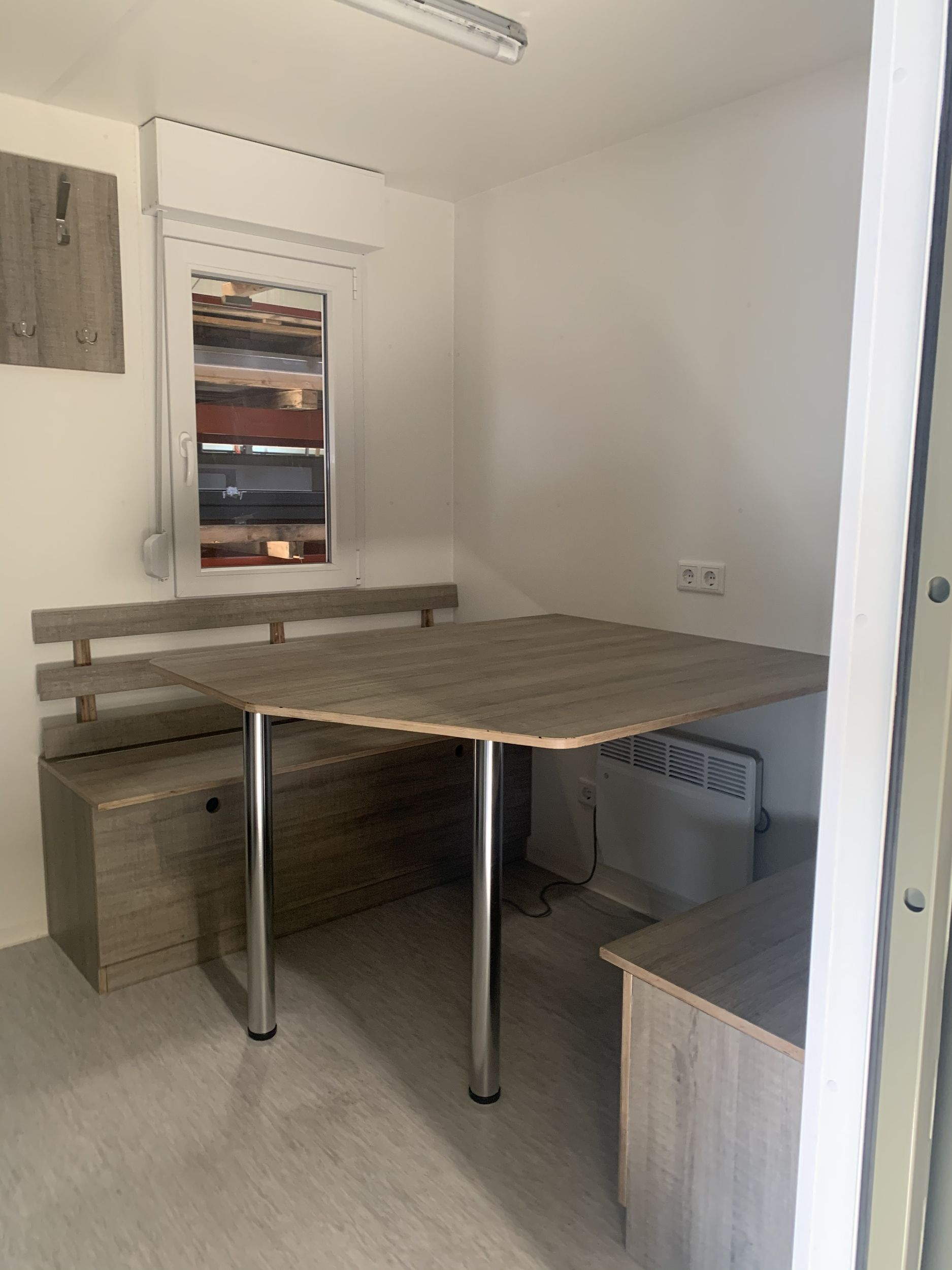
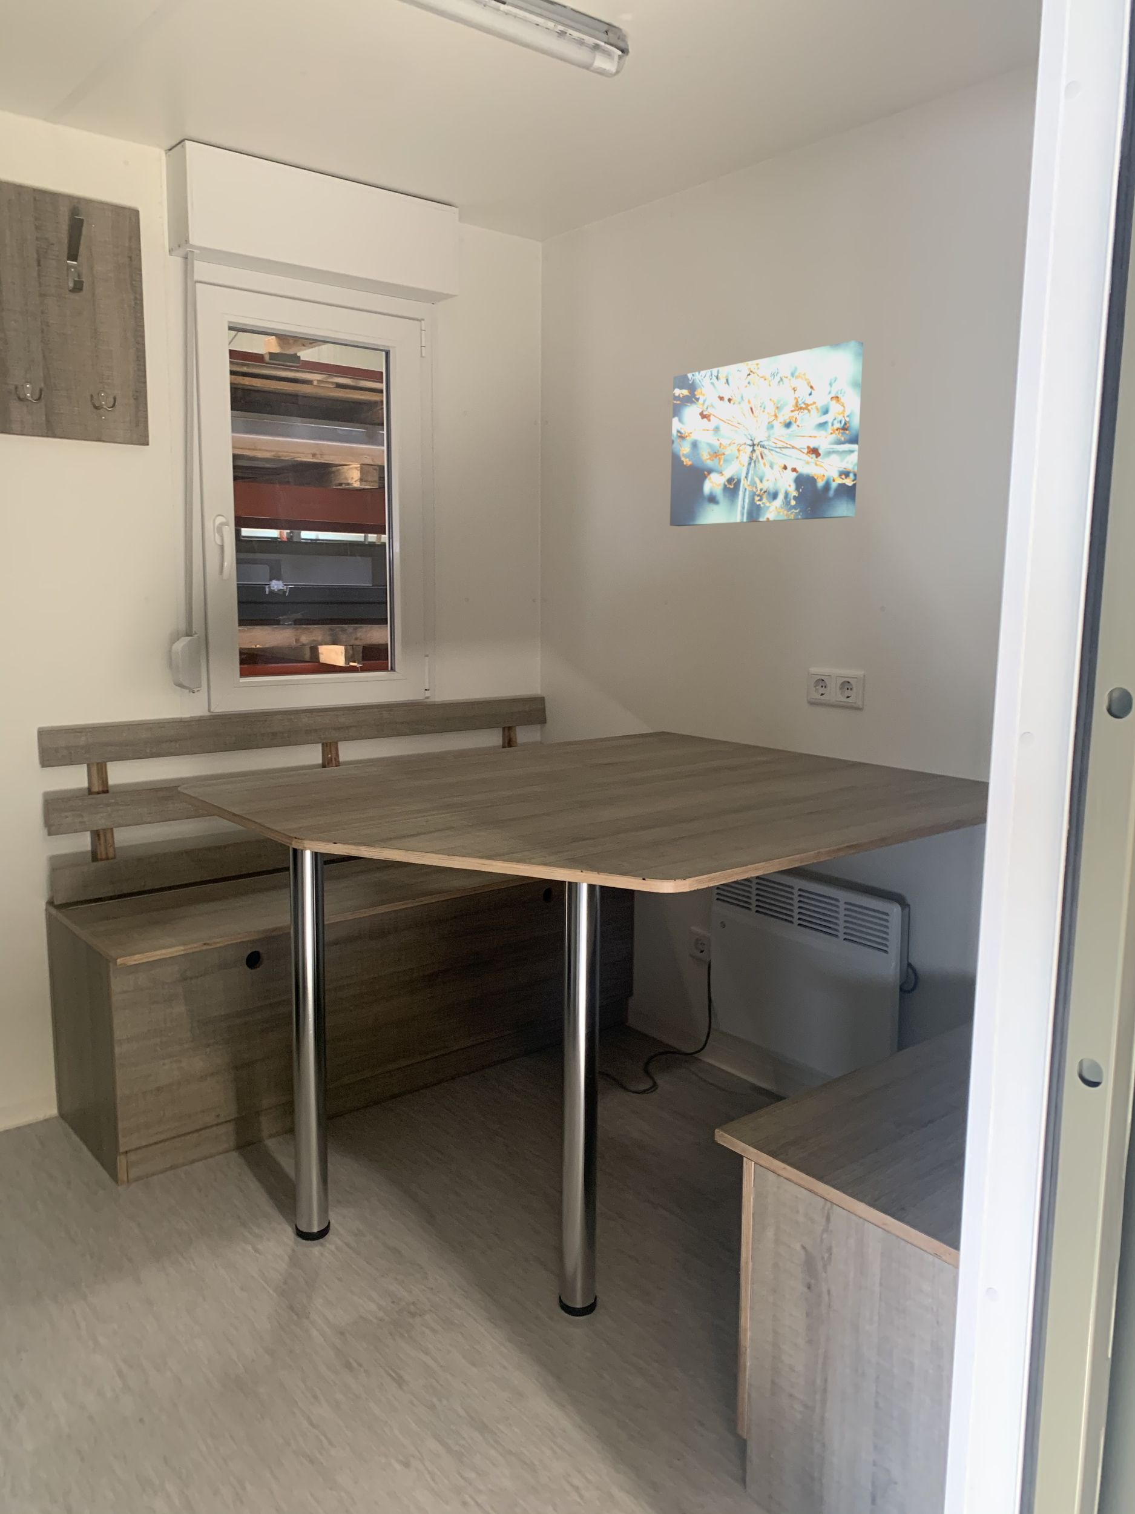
+ wall art (758, 441)
